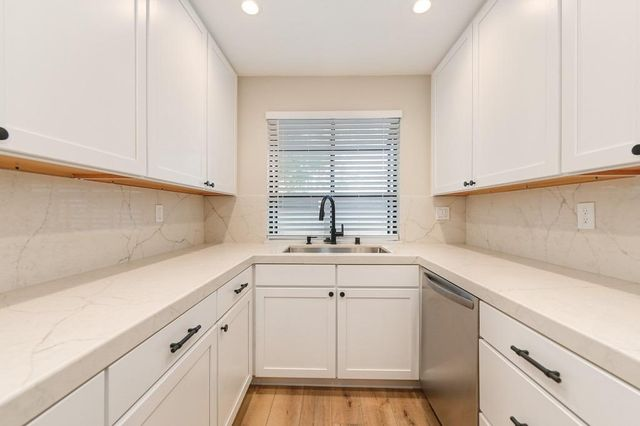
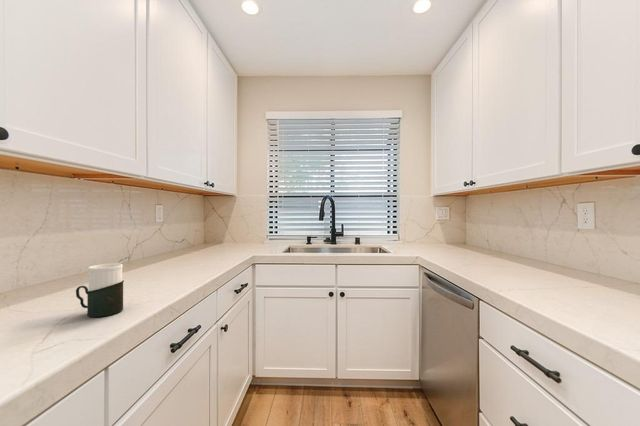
+ cup (99, 288)
